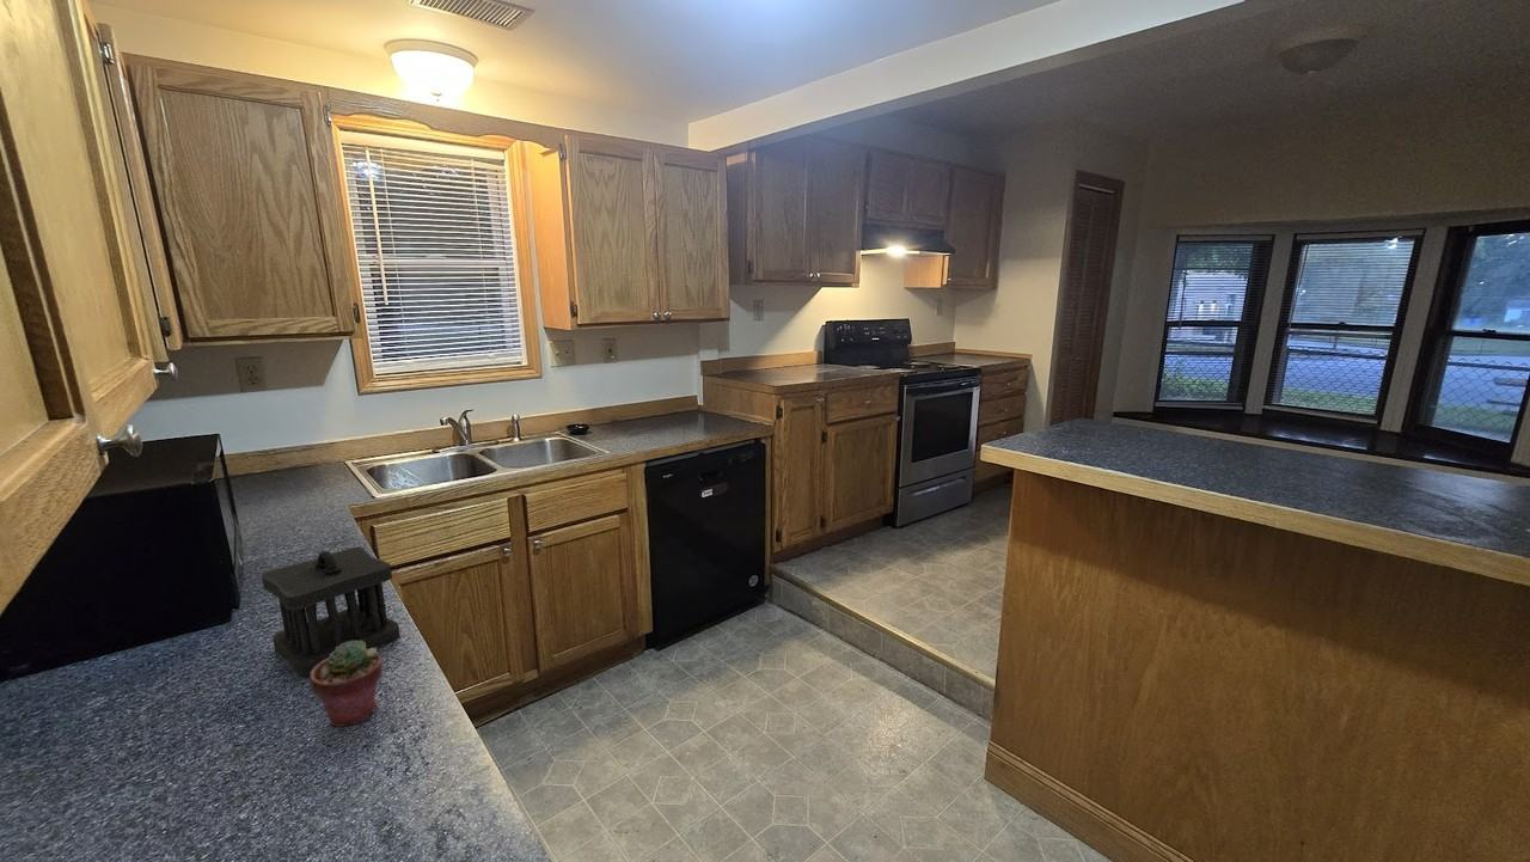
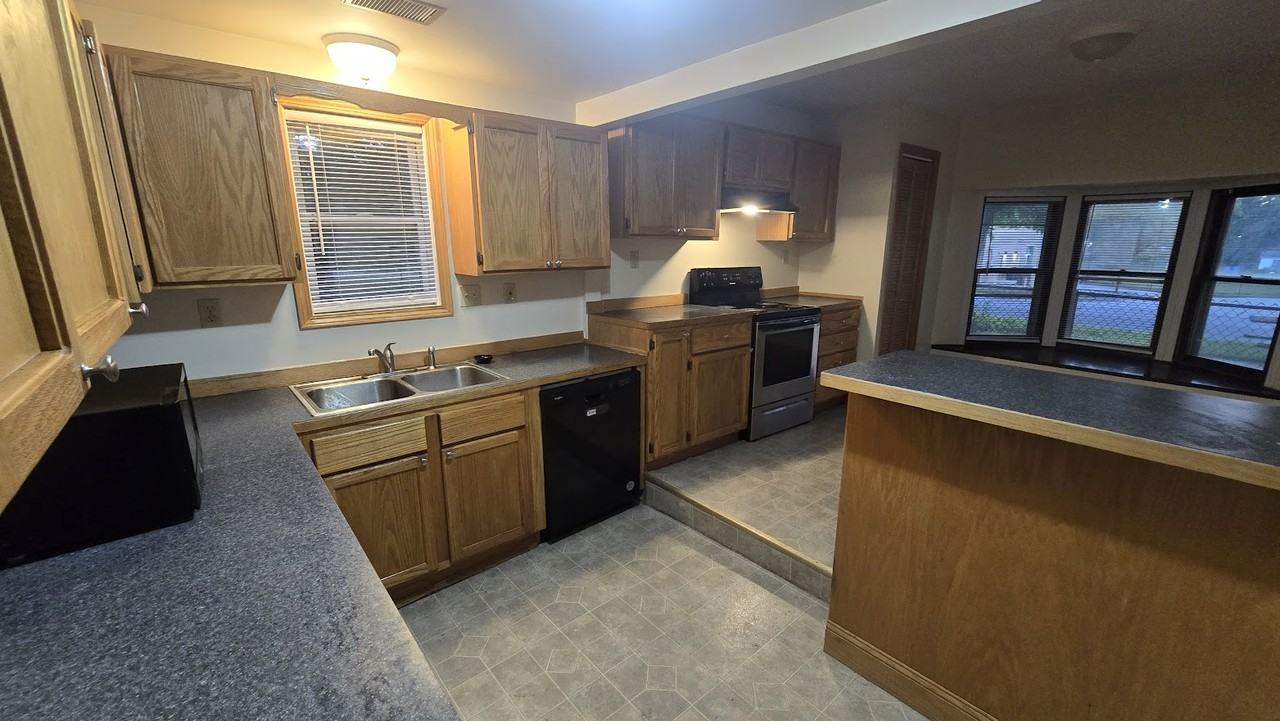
- utensil holder (331, 598)
- potted succulent (348, 679)
